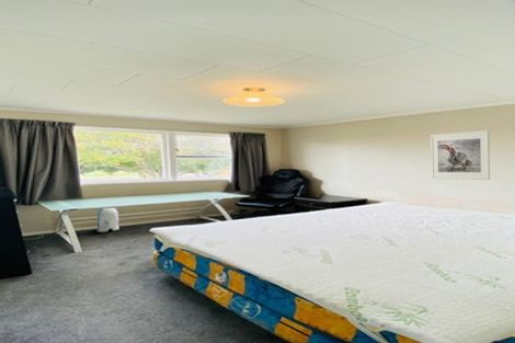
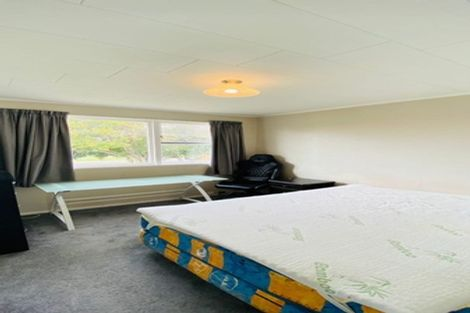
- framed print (458, 156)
- sun visor (107, 217)
